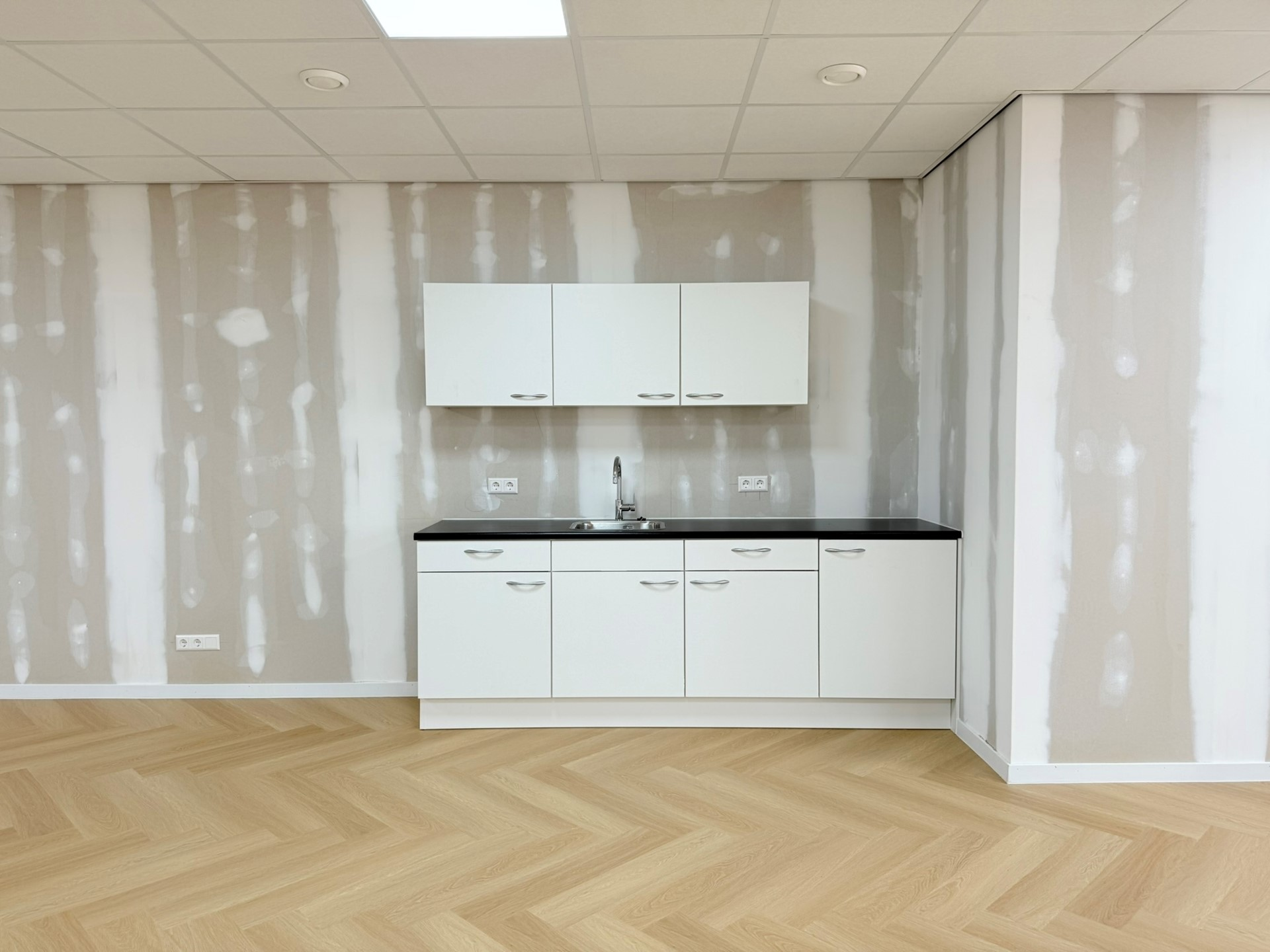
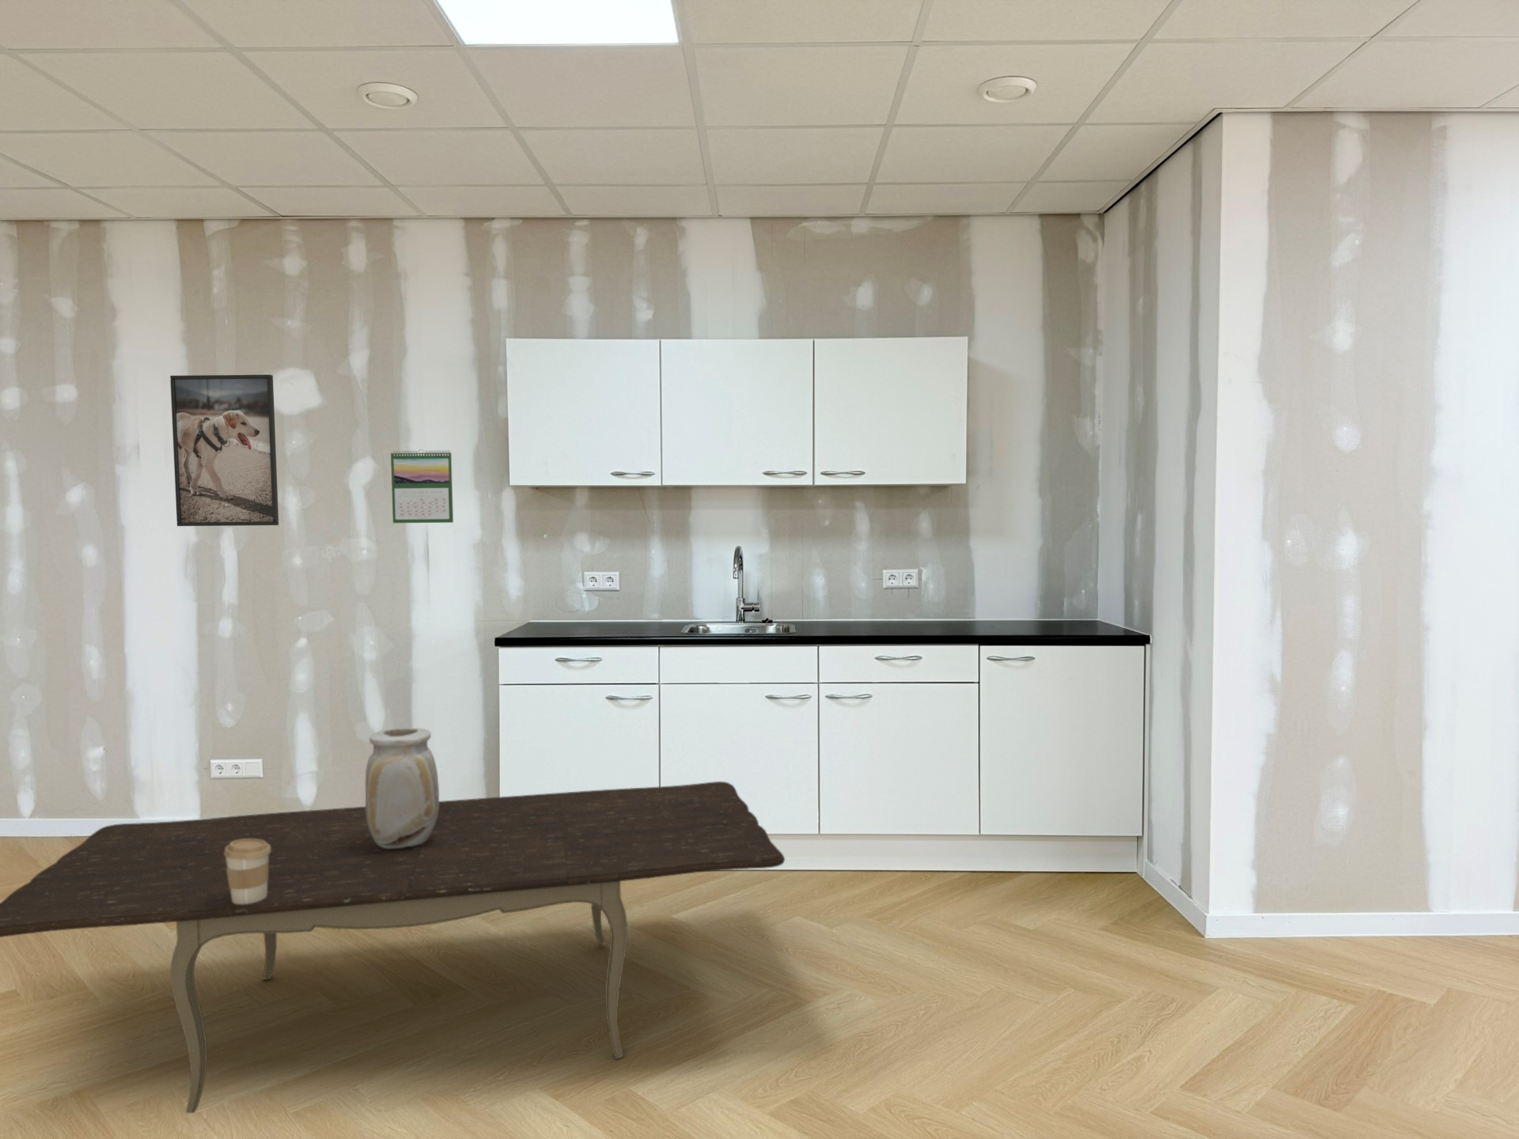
+ dining table (425, 925)
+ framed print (225, 451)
+ calendar (422, 486)
+ vase (402, 786)
+ coffee cup (248, 869)
